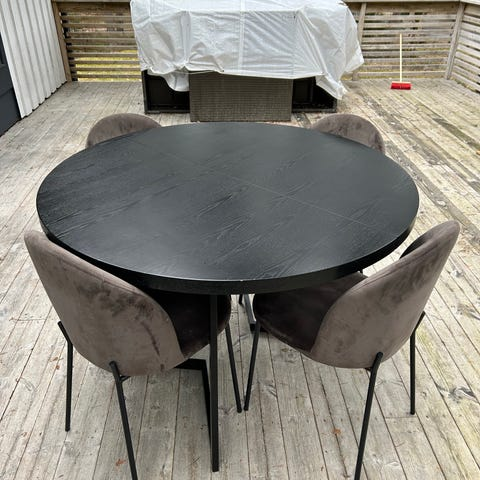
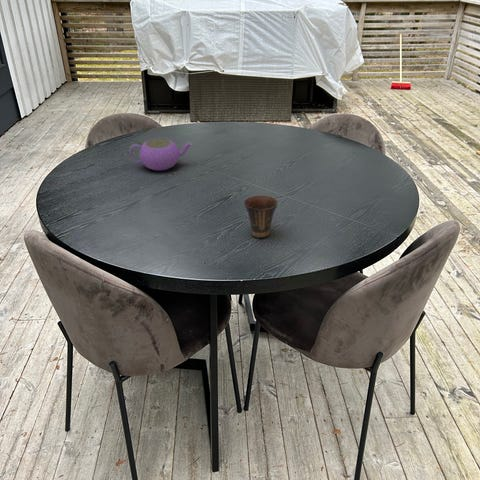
+ cup (260, 216)
+ teapot (161, 154)
